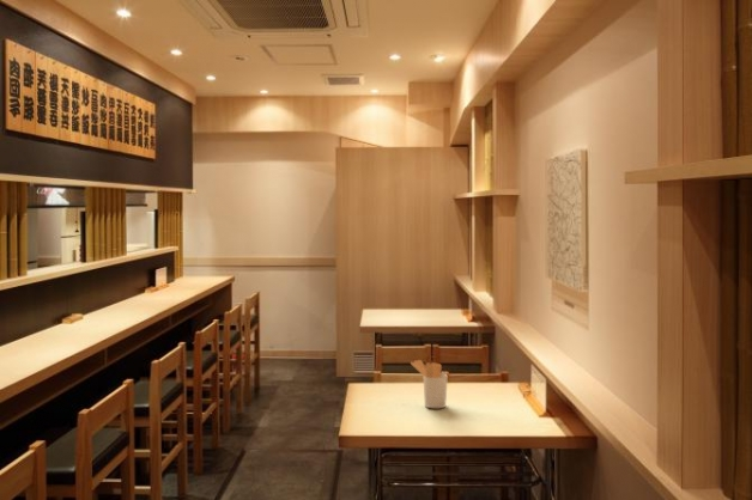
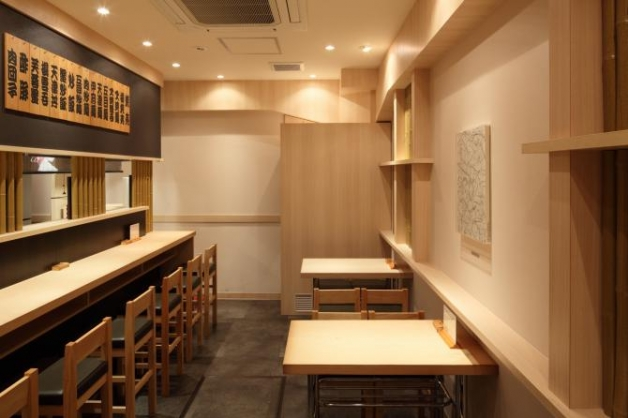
- utensil holder (429, 382)
